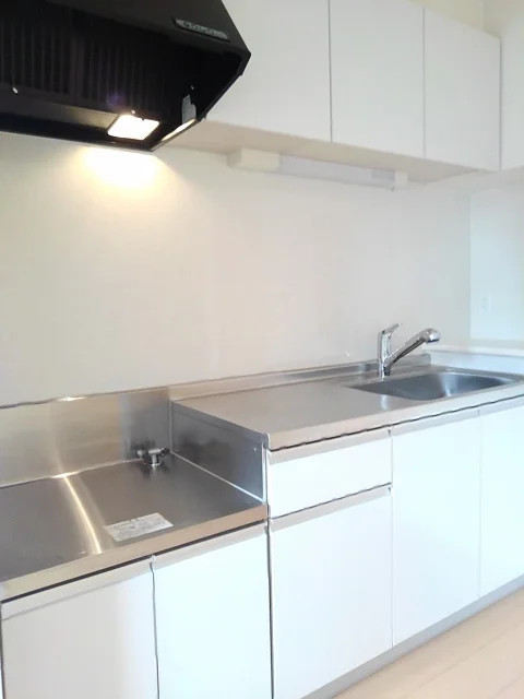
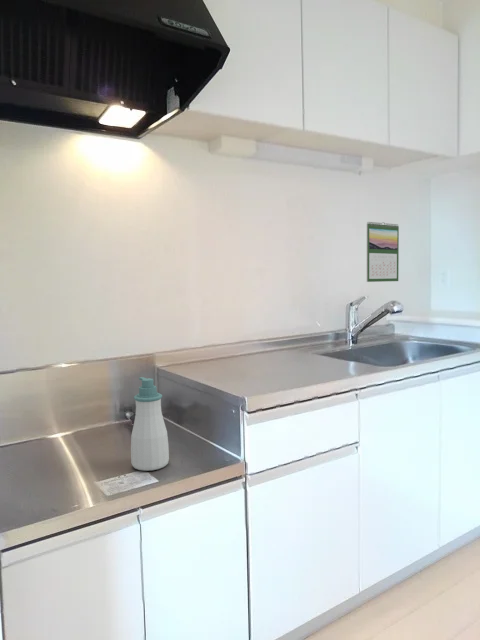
+ calendar (383, 251)
+ soap bottle (149, 422)
